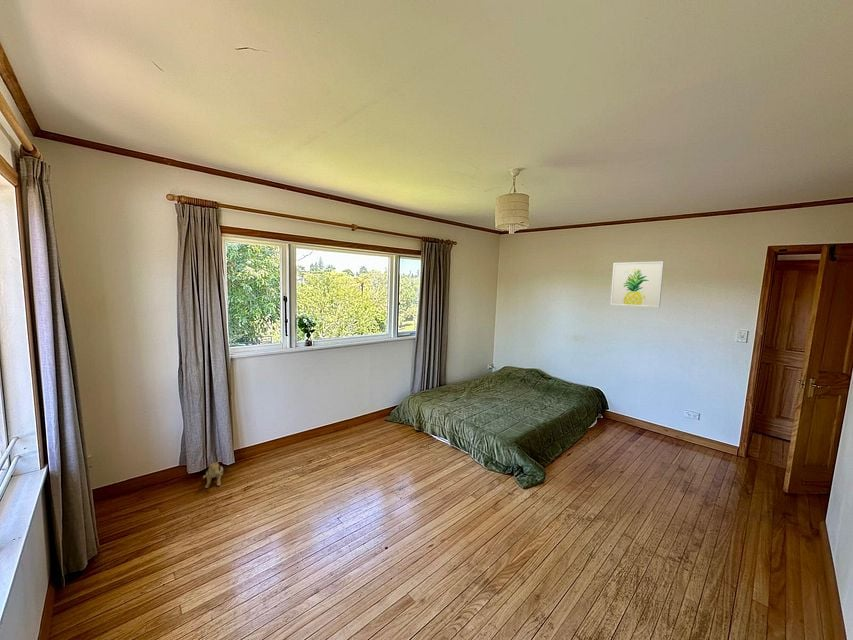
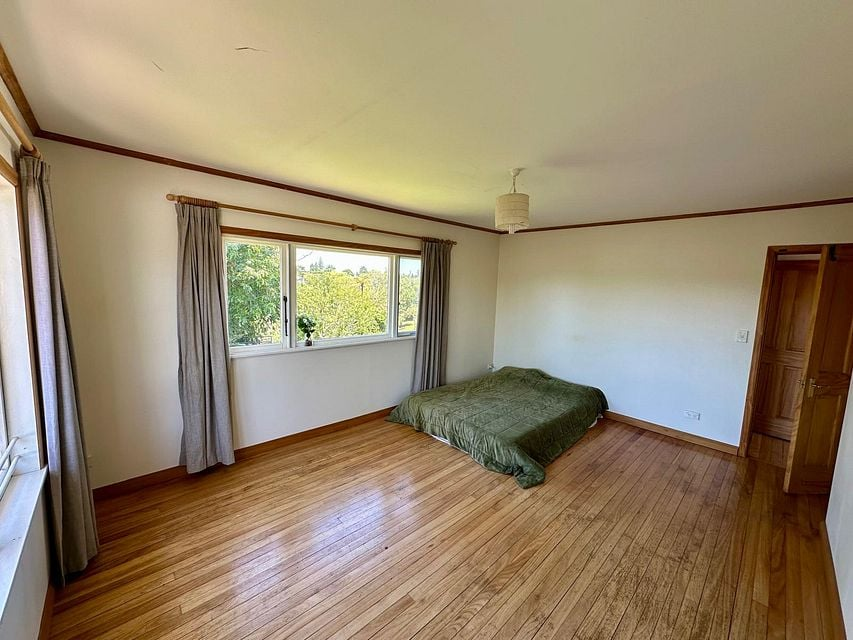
- wall art (635, 284)
- plush toy (213, 467)
